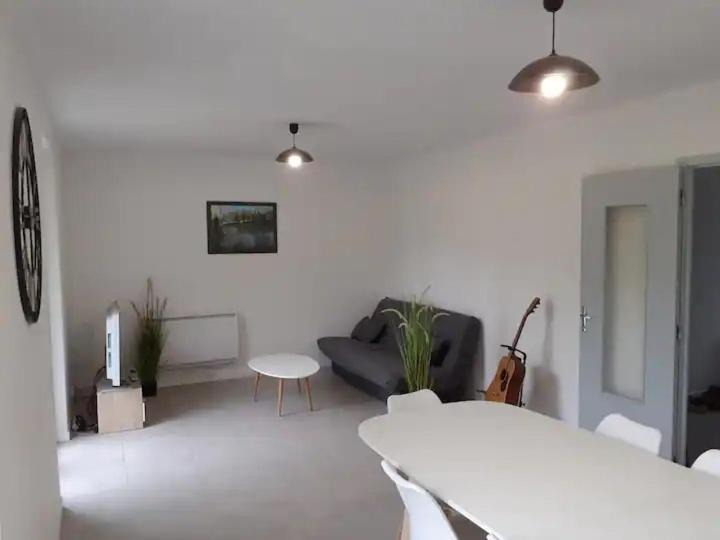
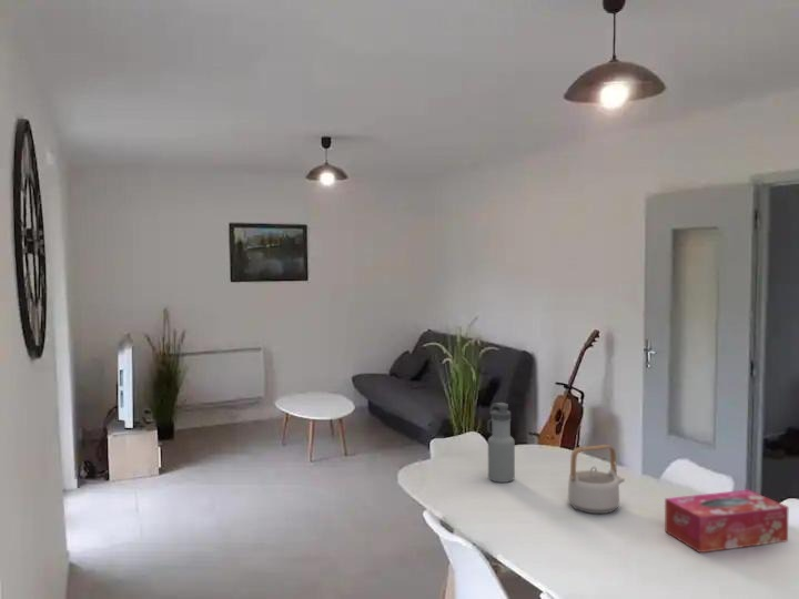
+ water bottle (500, 440)
+ teapot (597, 476)
+ tissue box (725, 519)
